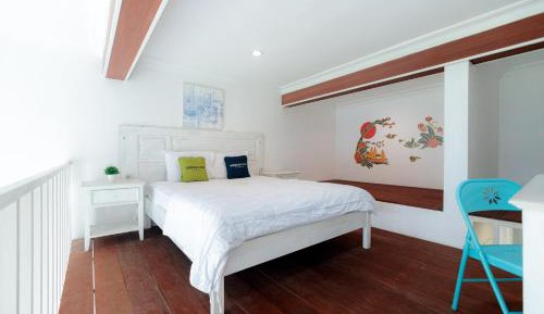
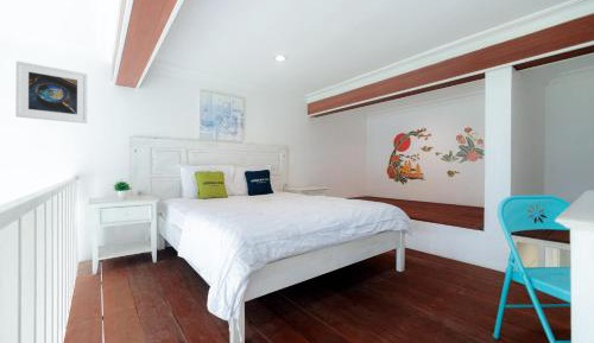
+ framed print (53, 94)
